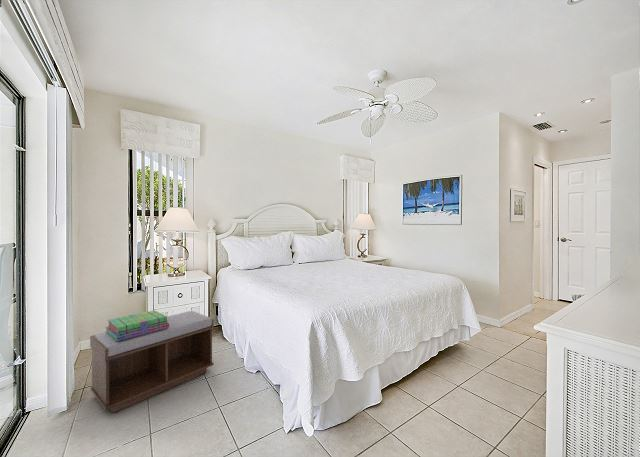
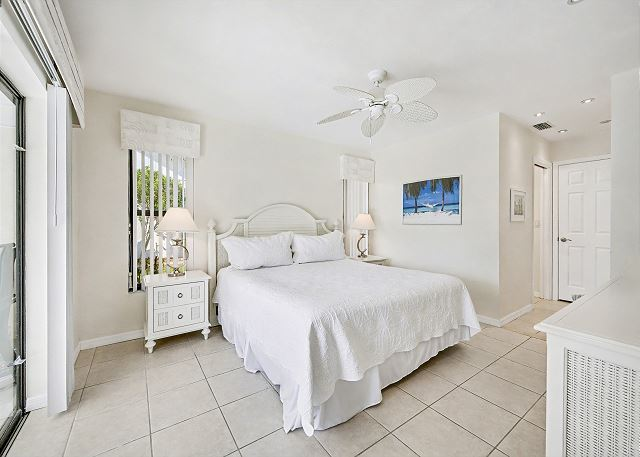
- stack of books (138, 323)
- bench (157, 353)
